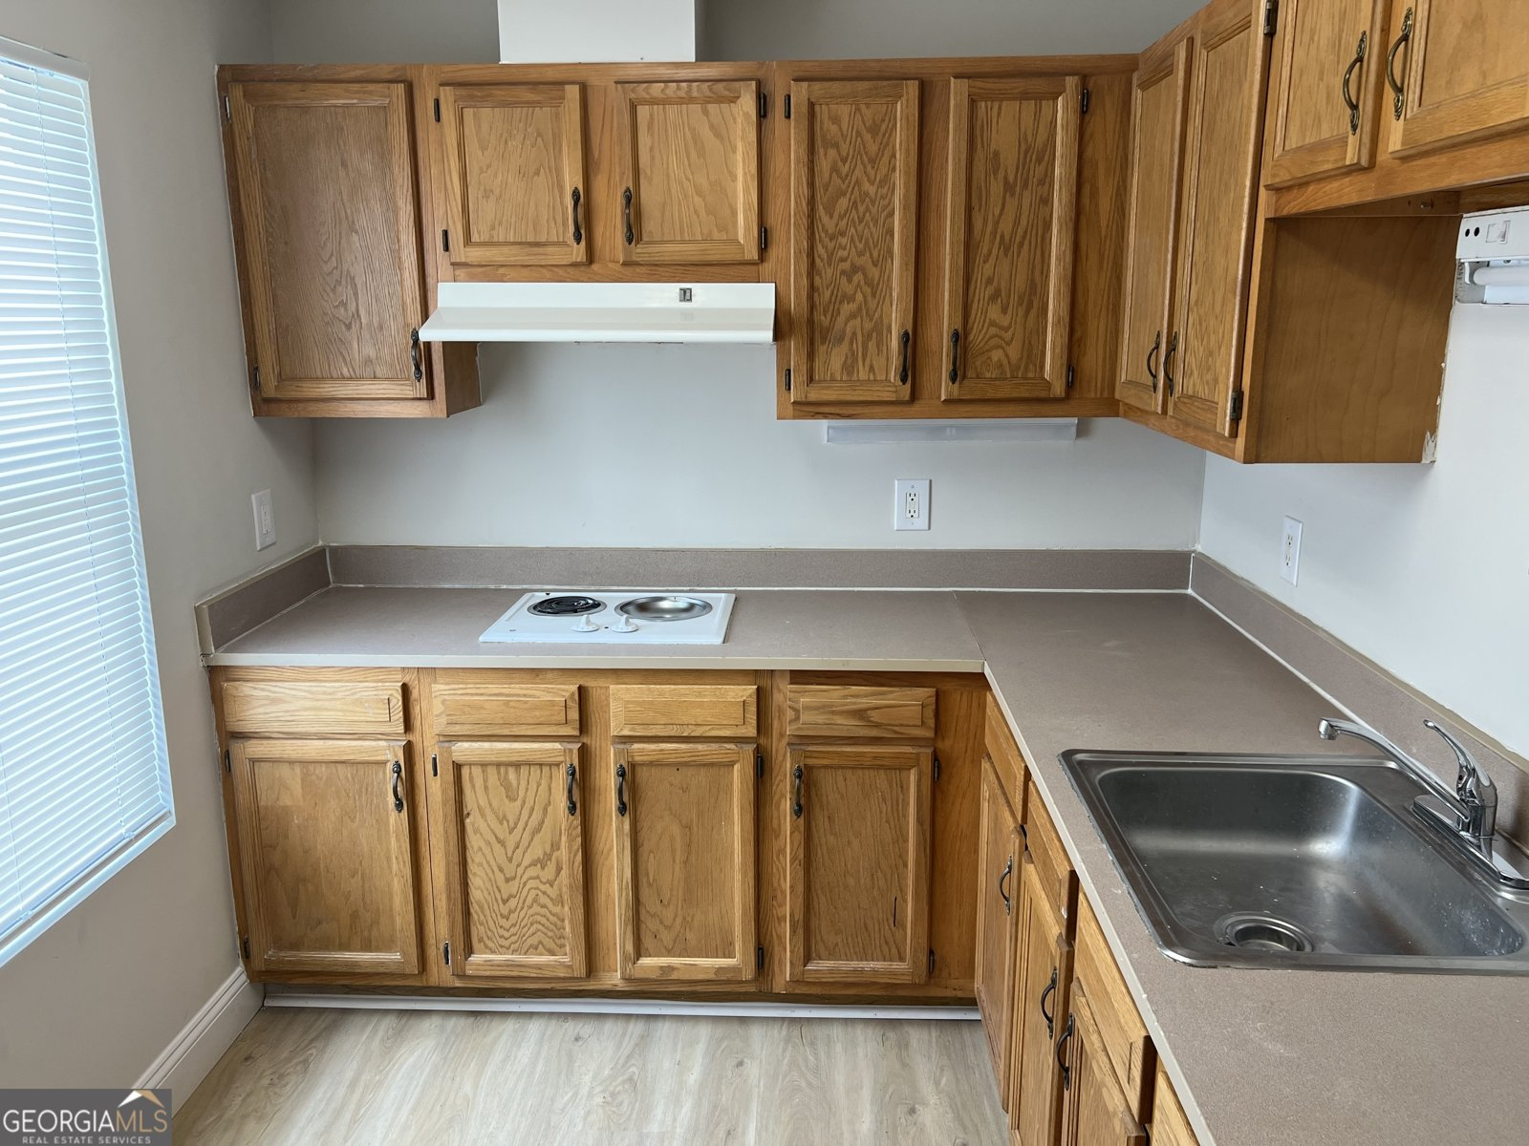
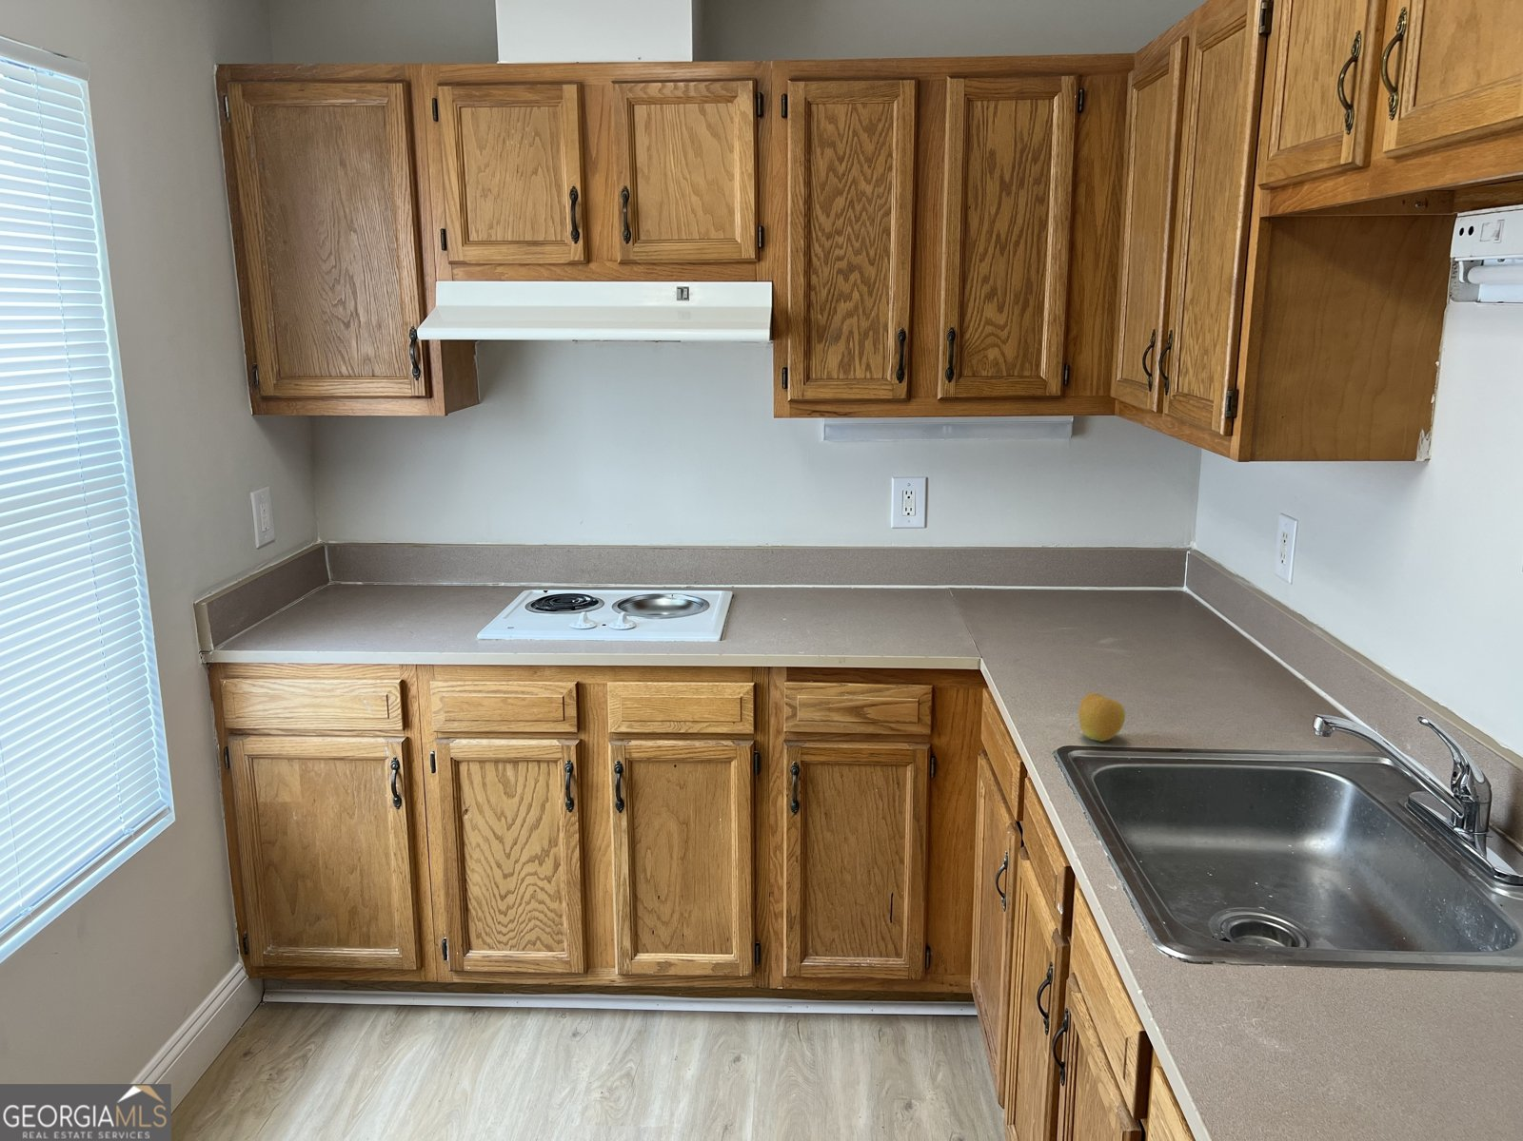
+ apple (1101, 716)
